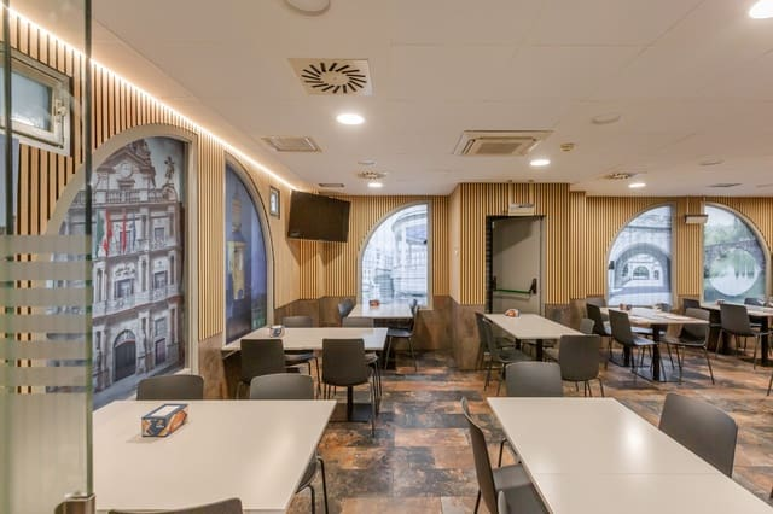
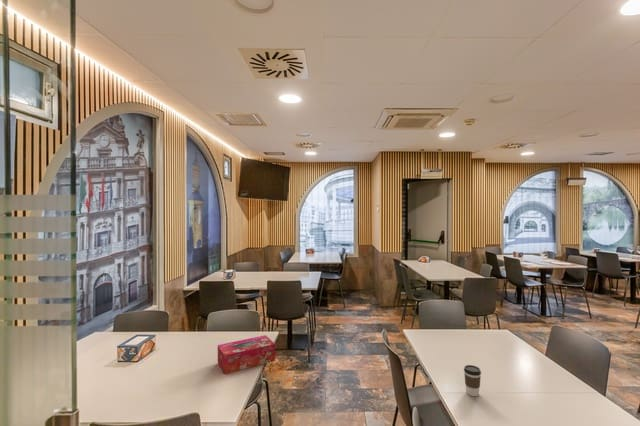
+ tissue box (246, 353)
+ coffee cup (472, 380)
